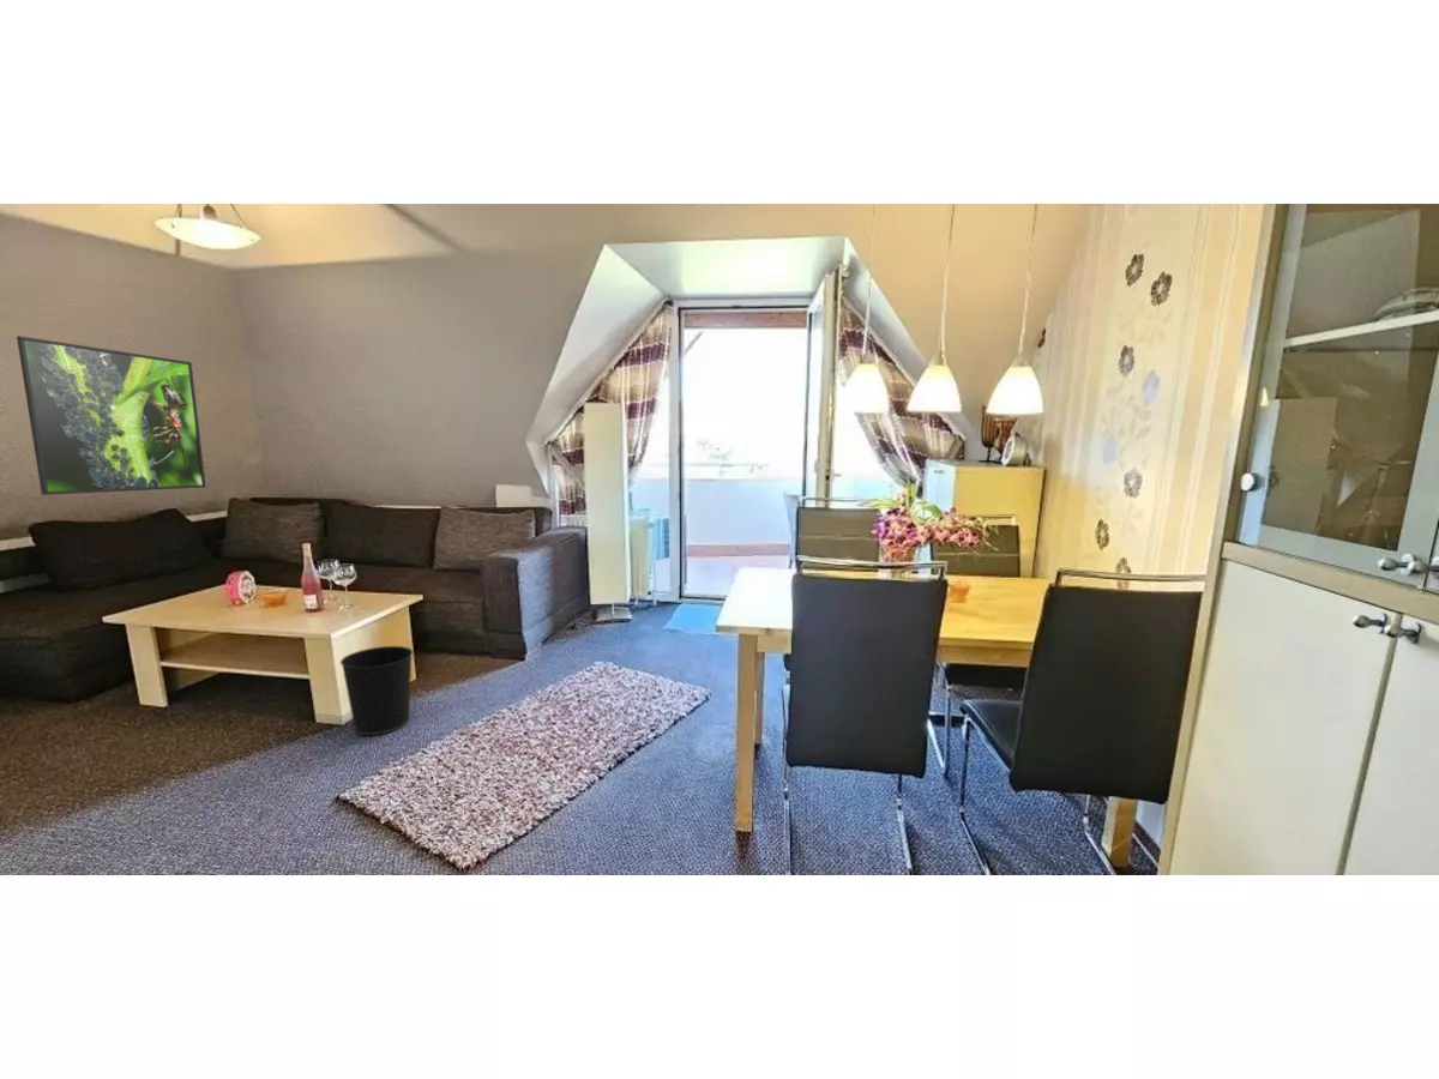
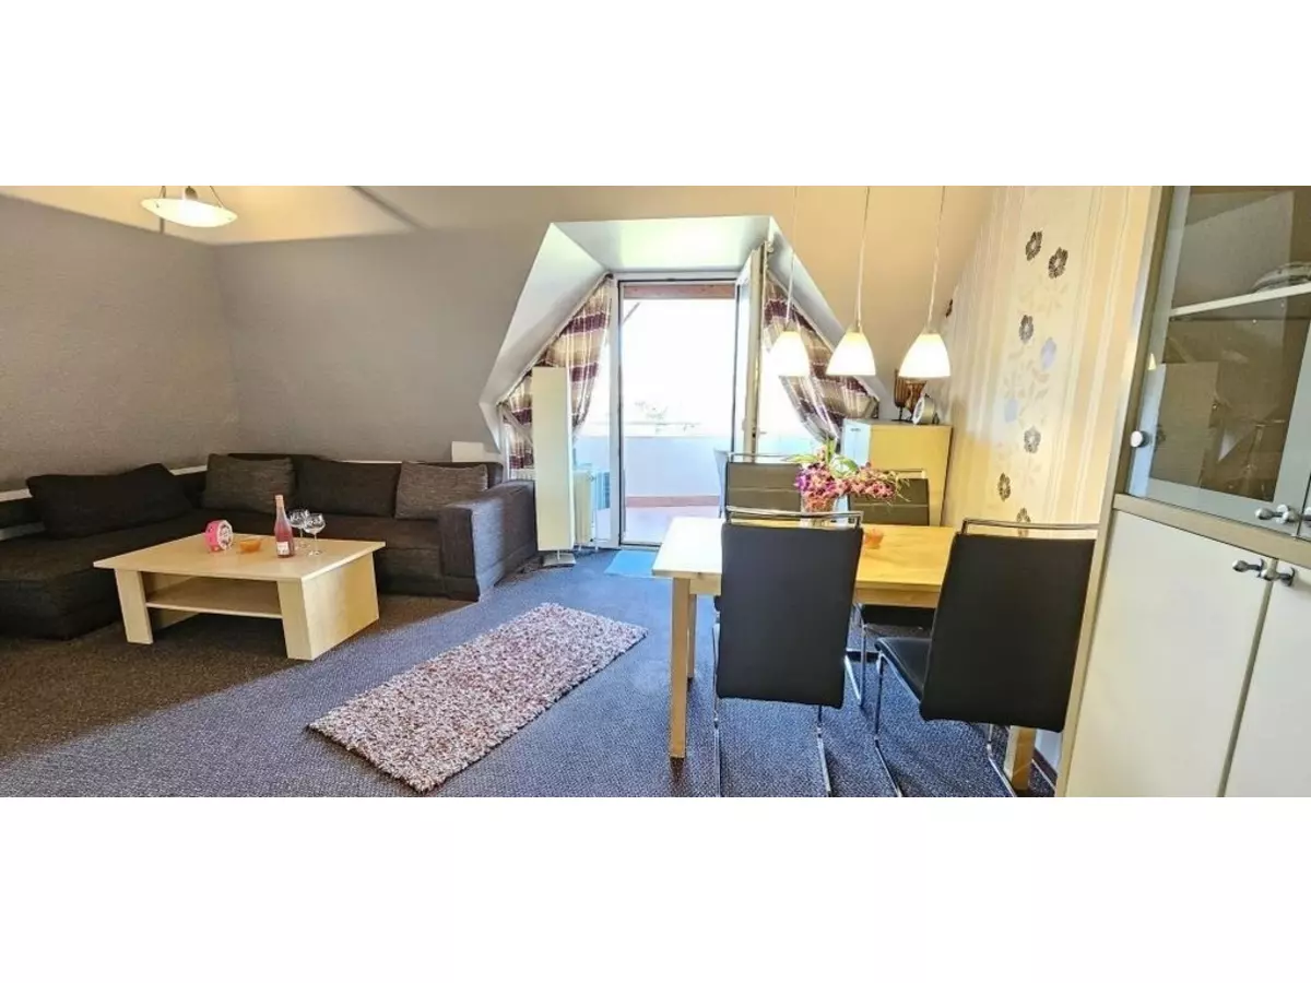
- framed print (124, 421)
- wastebasket (379, 689)
